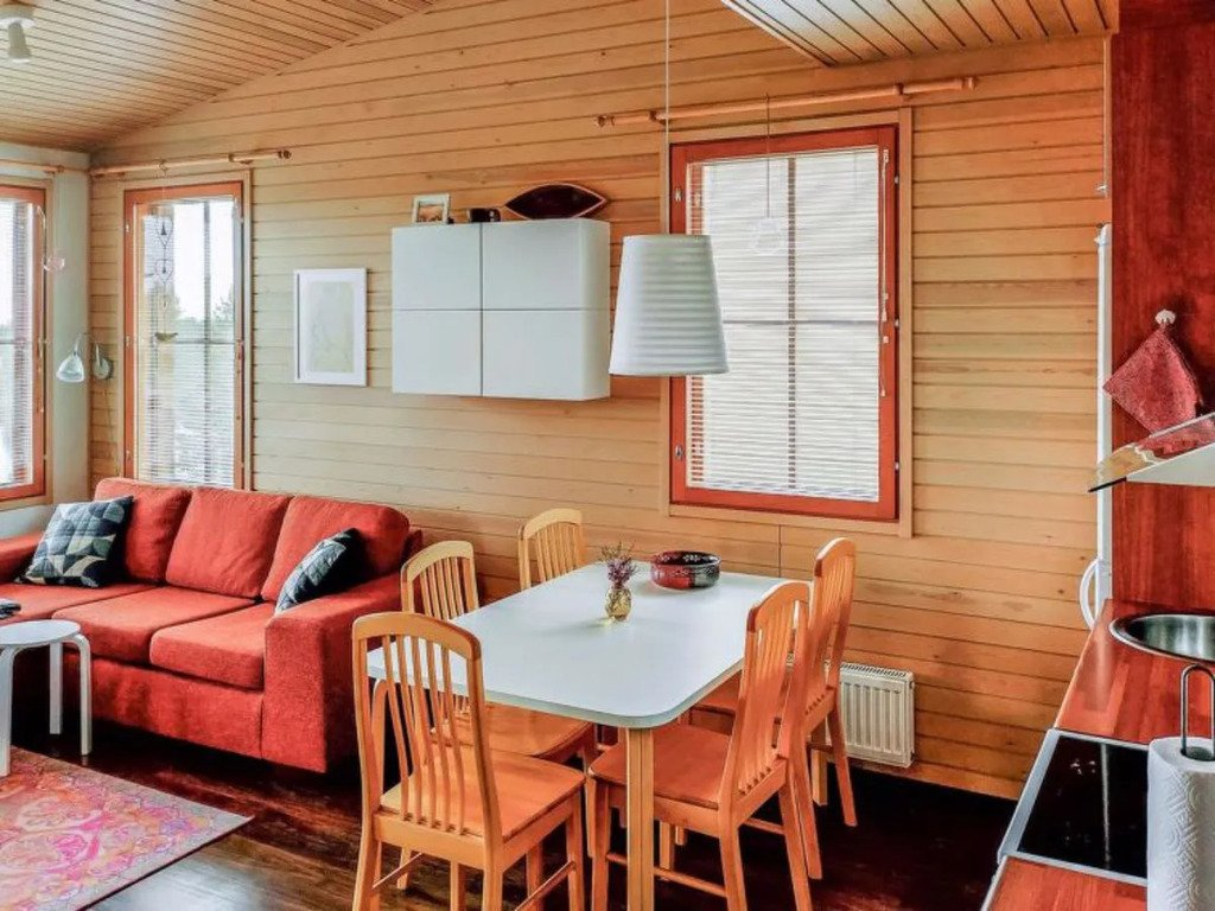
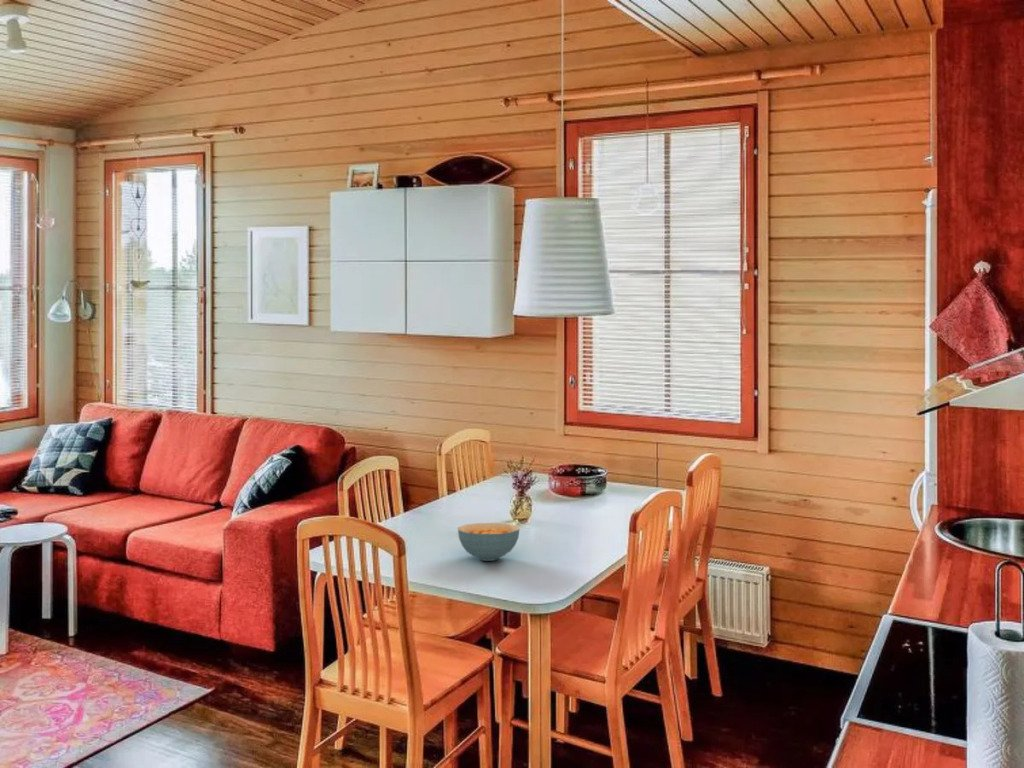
+ cereal bowl (488, 543)
